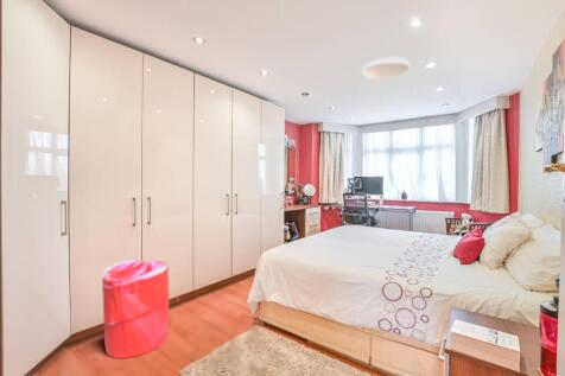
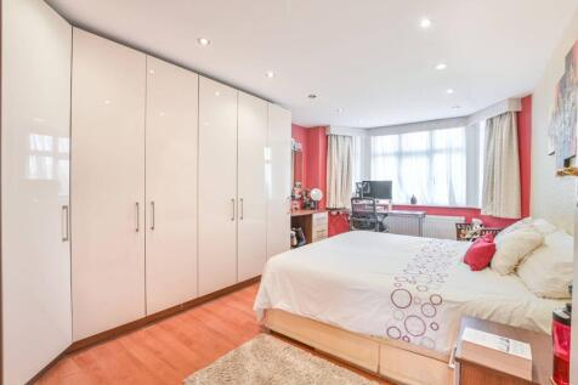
- laundry hamper (137, 304)
- ceiling light (385, 69)
